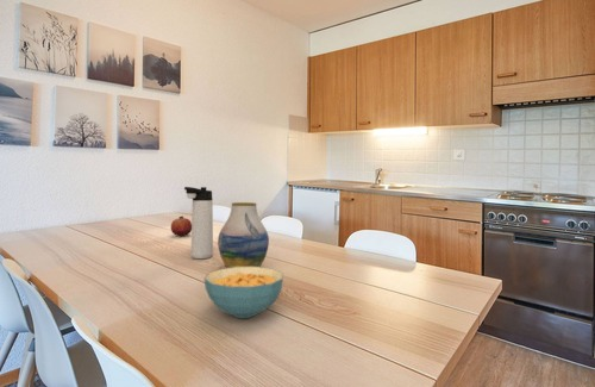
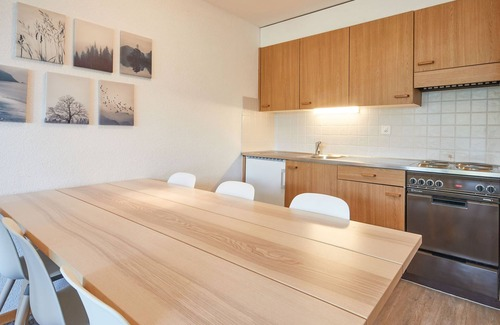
- vase (243, 237)
- fruit (181, 225)
- cereal bowl (244, 294)
- thermos bottle (198, 221)
